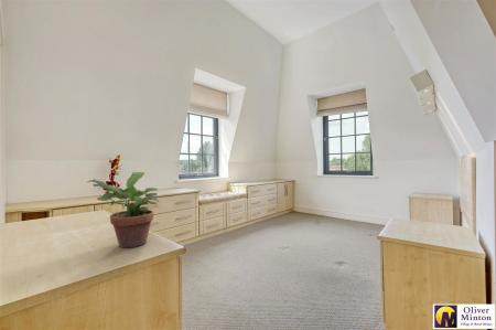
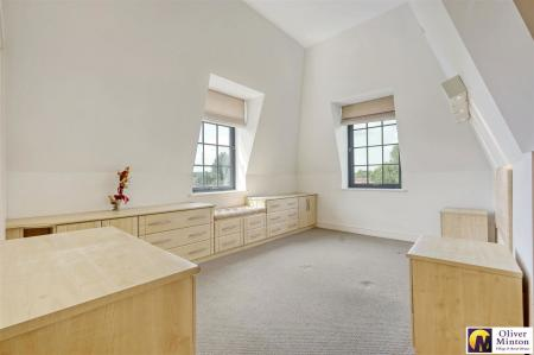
- potted plant (129, 209)
